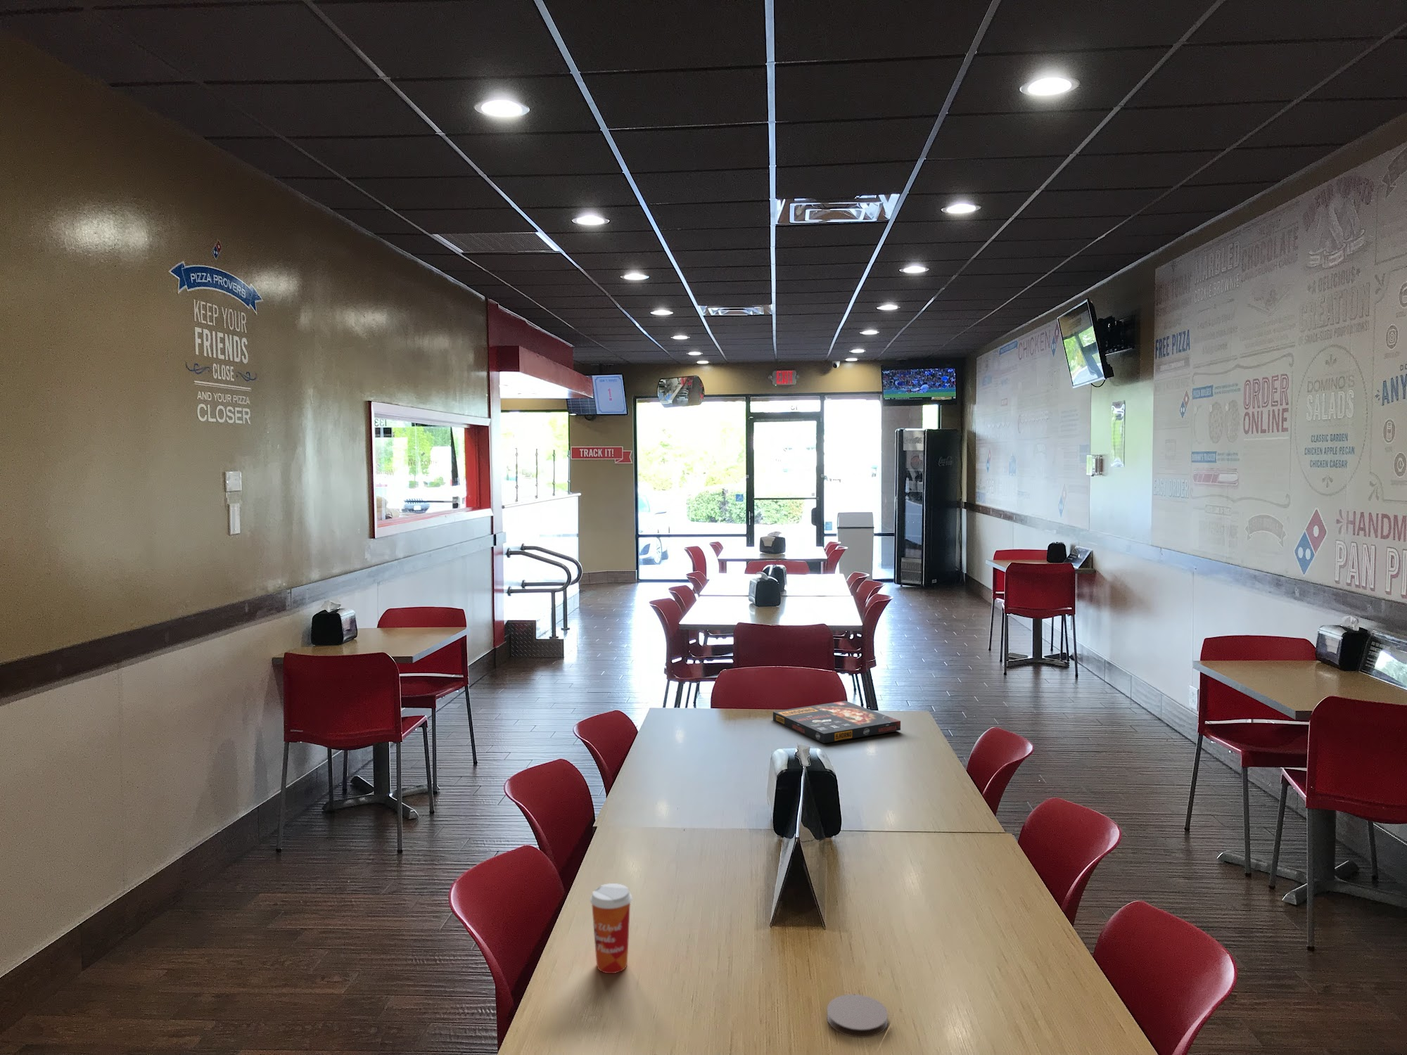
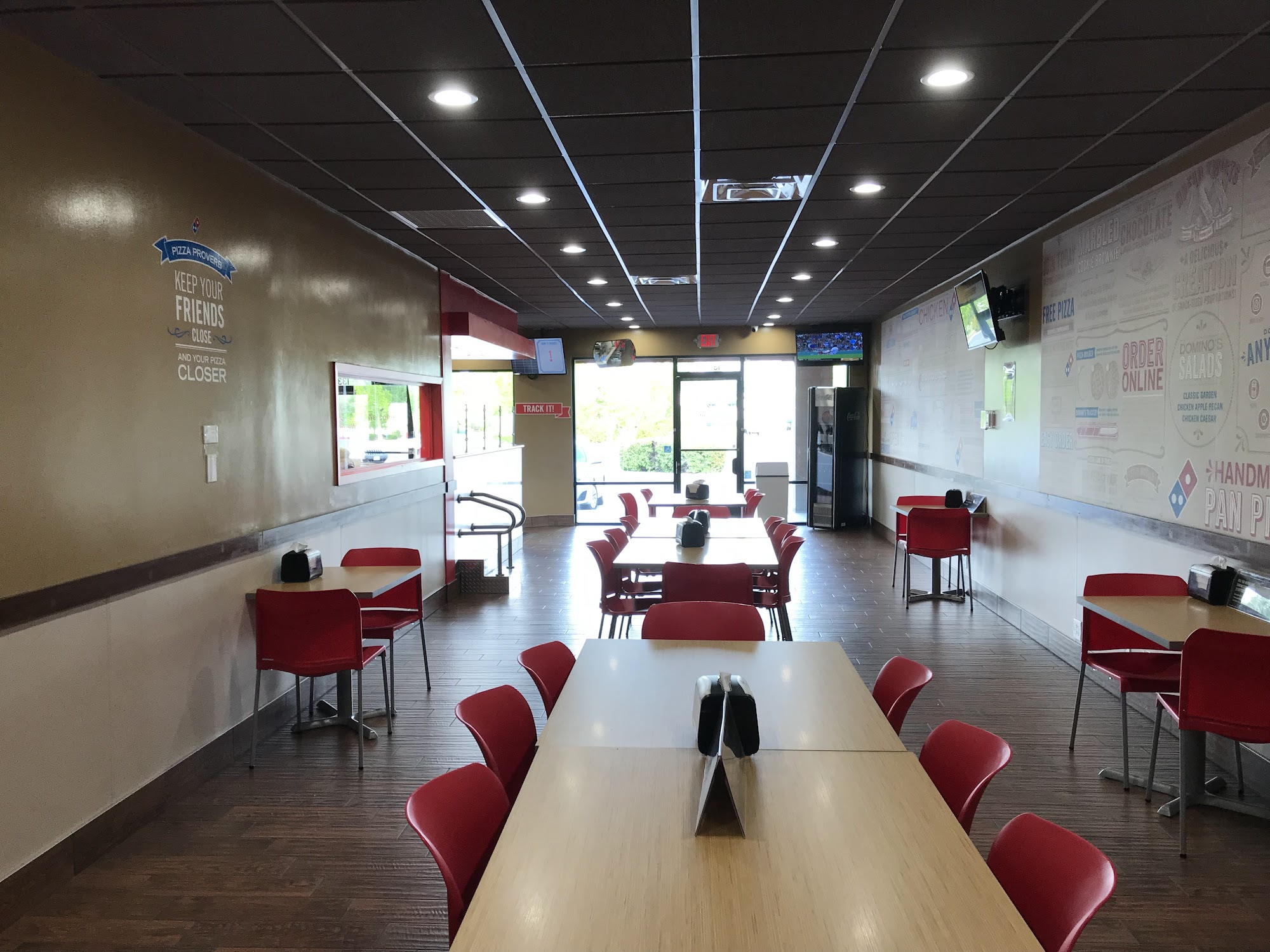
- coaster (856, 1015)
- pizza box (835, 720)
- paper cup (612, 929)
